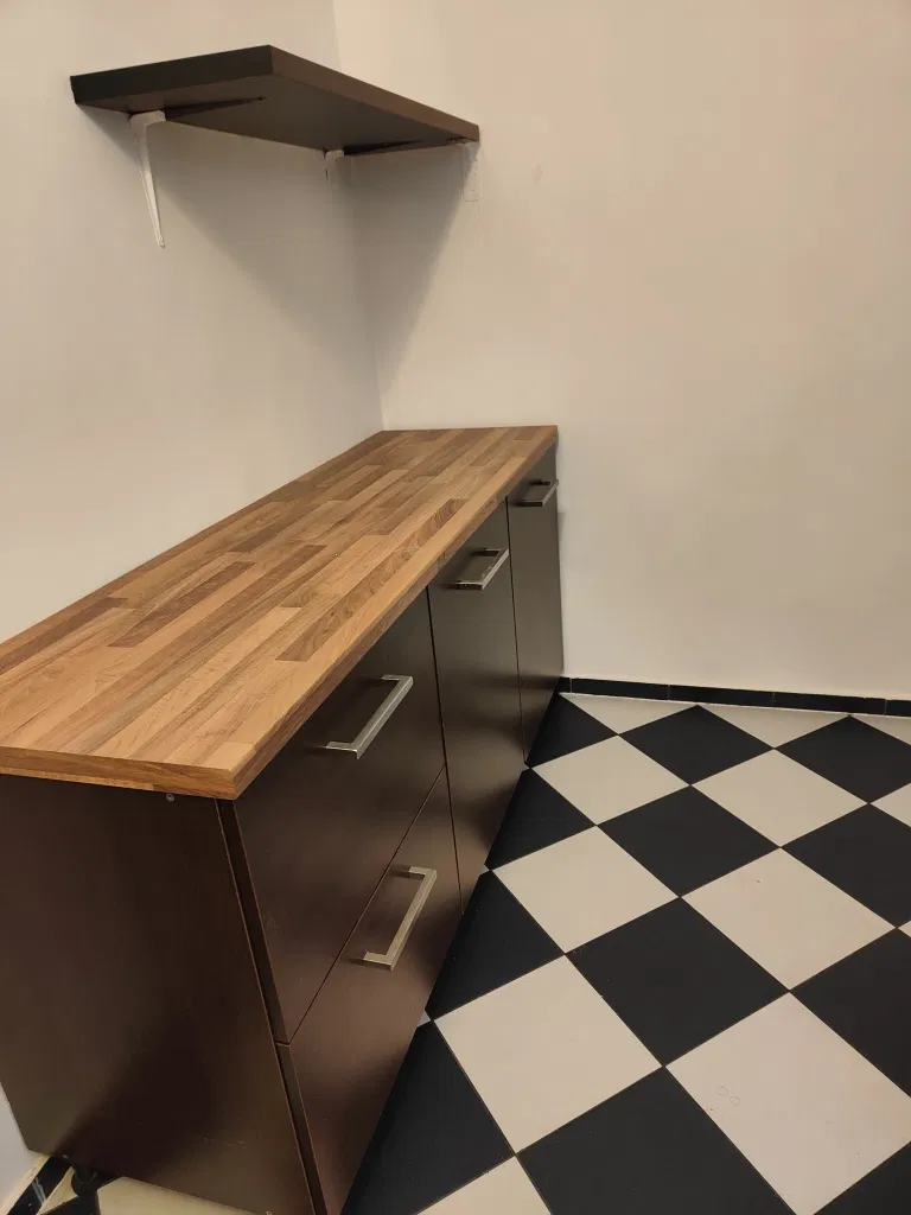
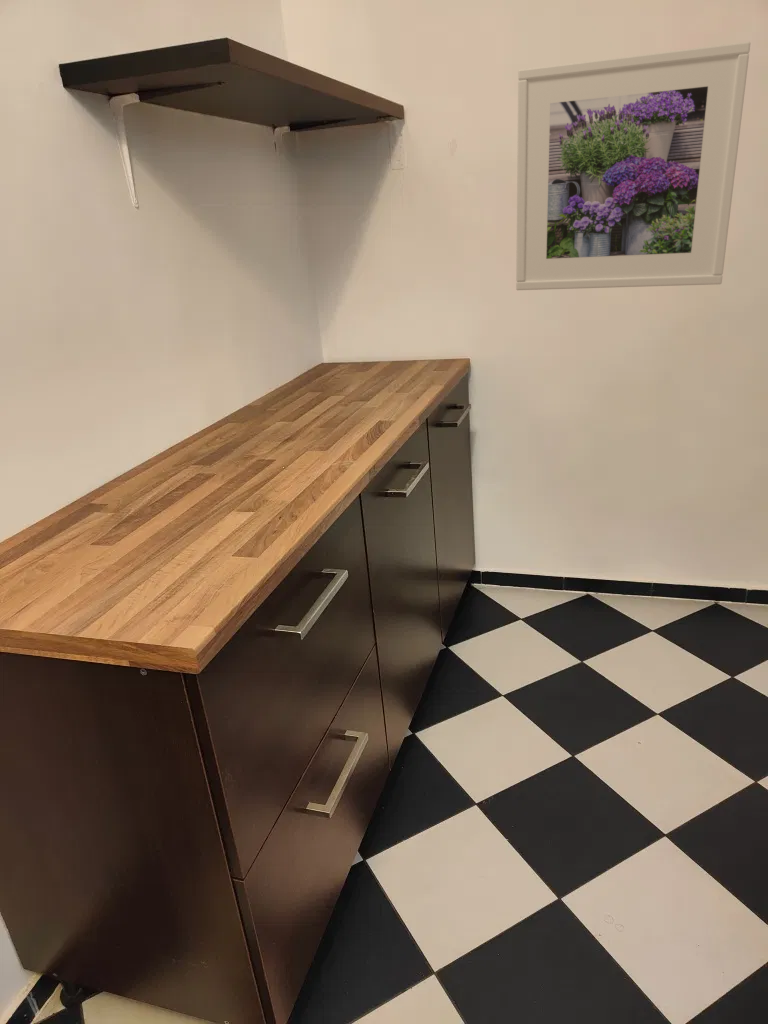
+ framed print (621, 178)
